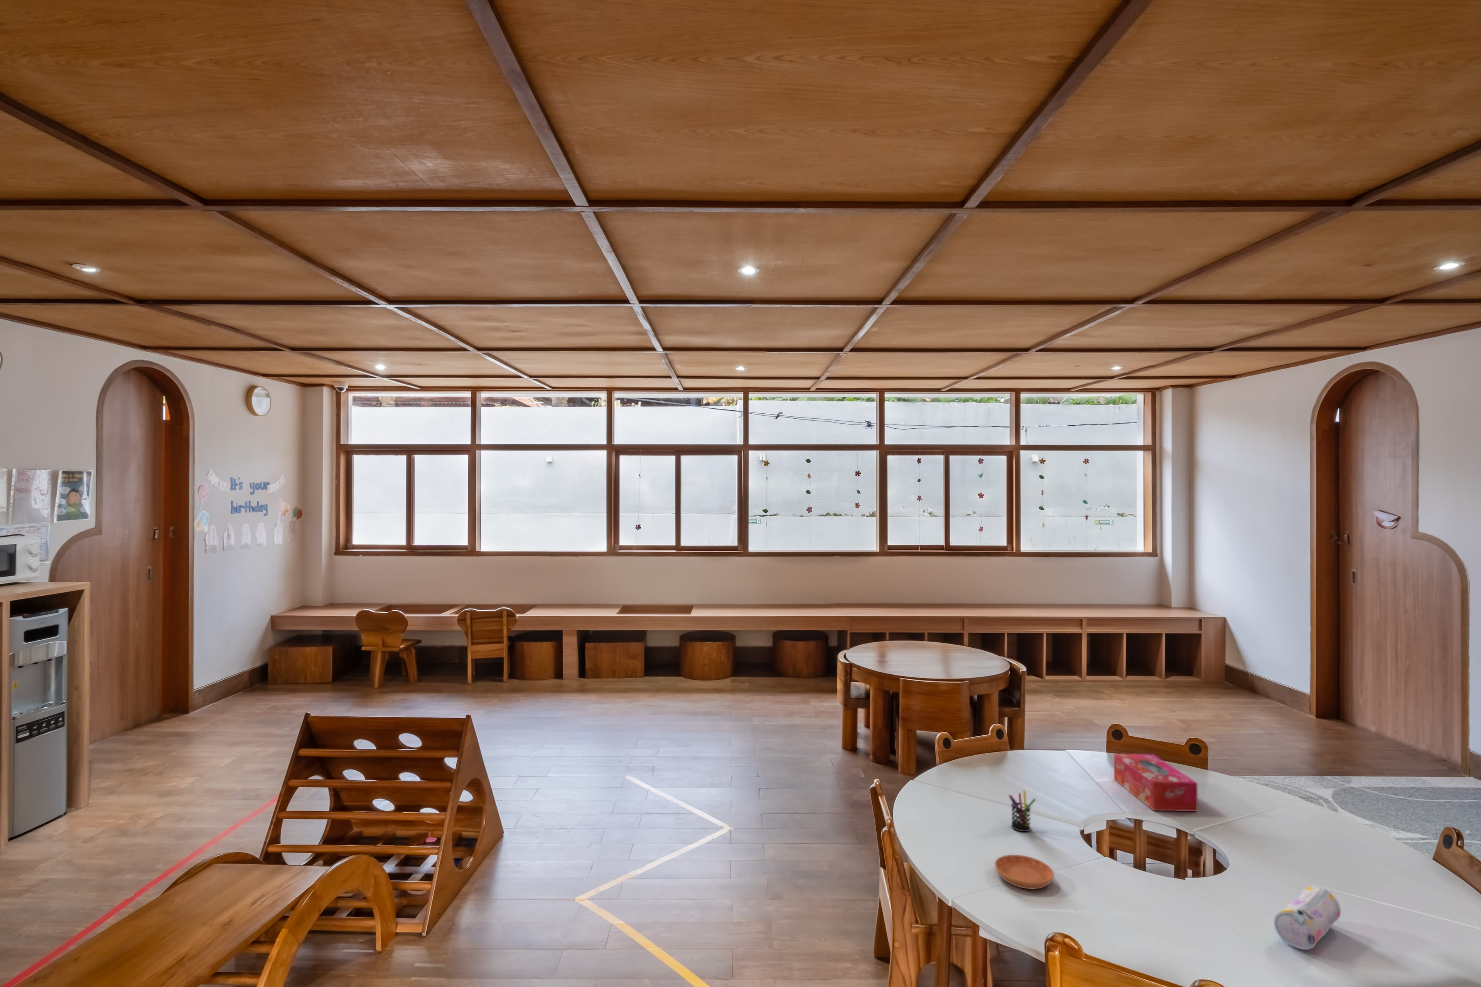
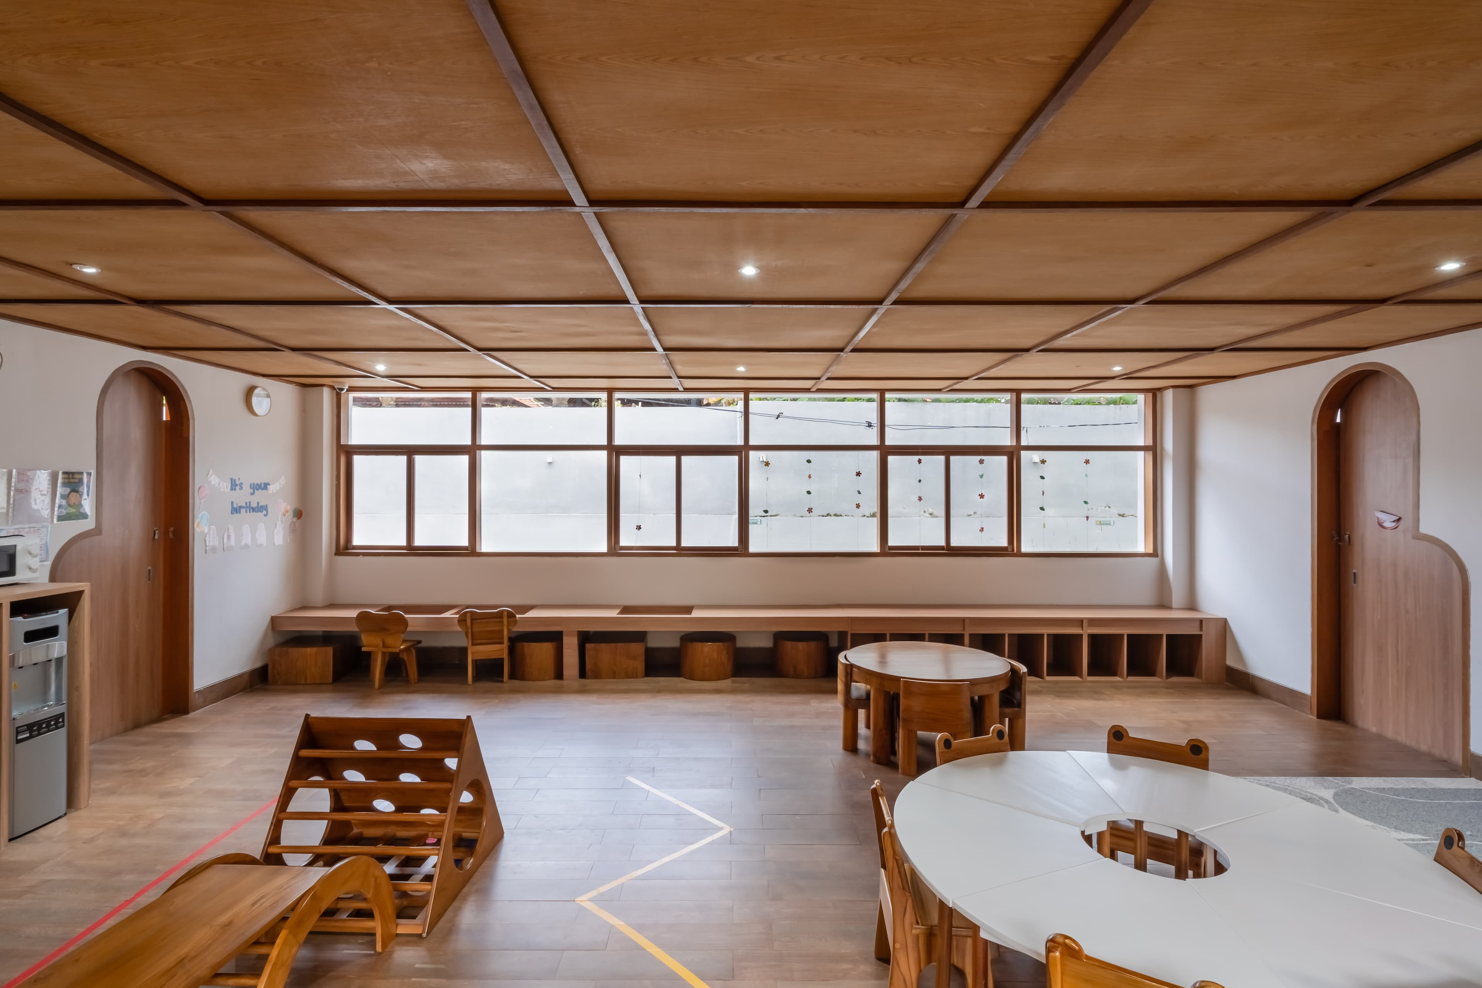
- saucer (1024, 872)
- tissue box (1153, 781)
- pencil case (1307, 915)
- pen holder (1023, 810)
